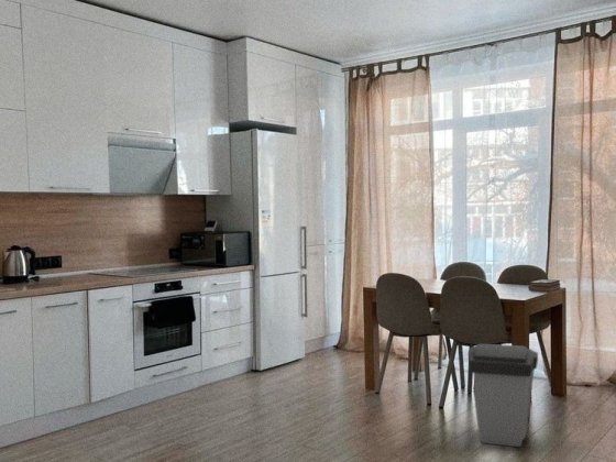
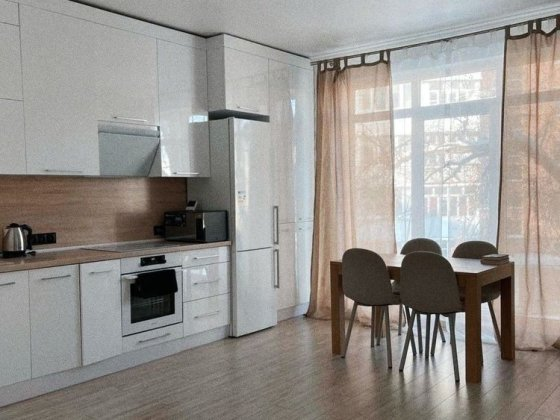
- trash can (503, 392)
